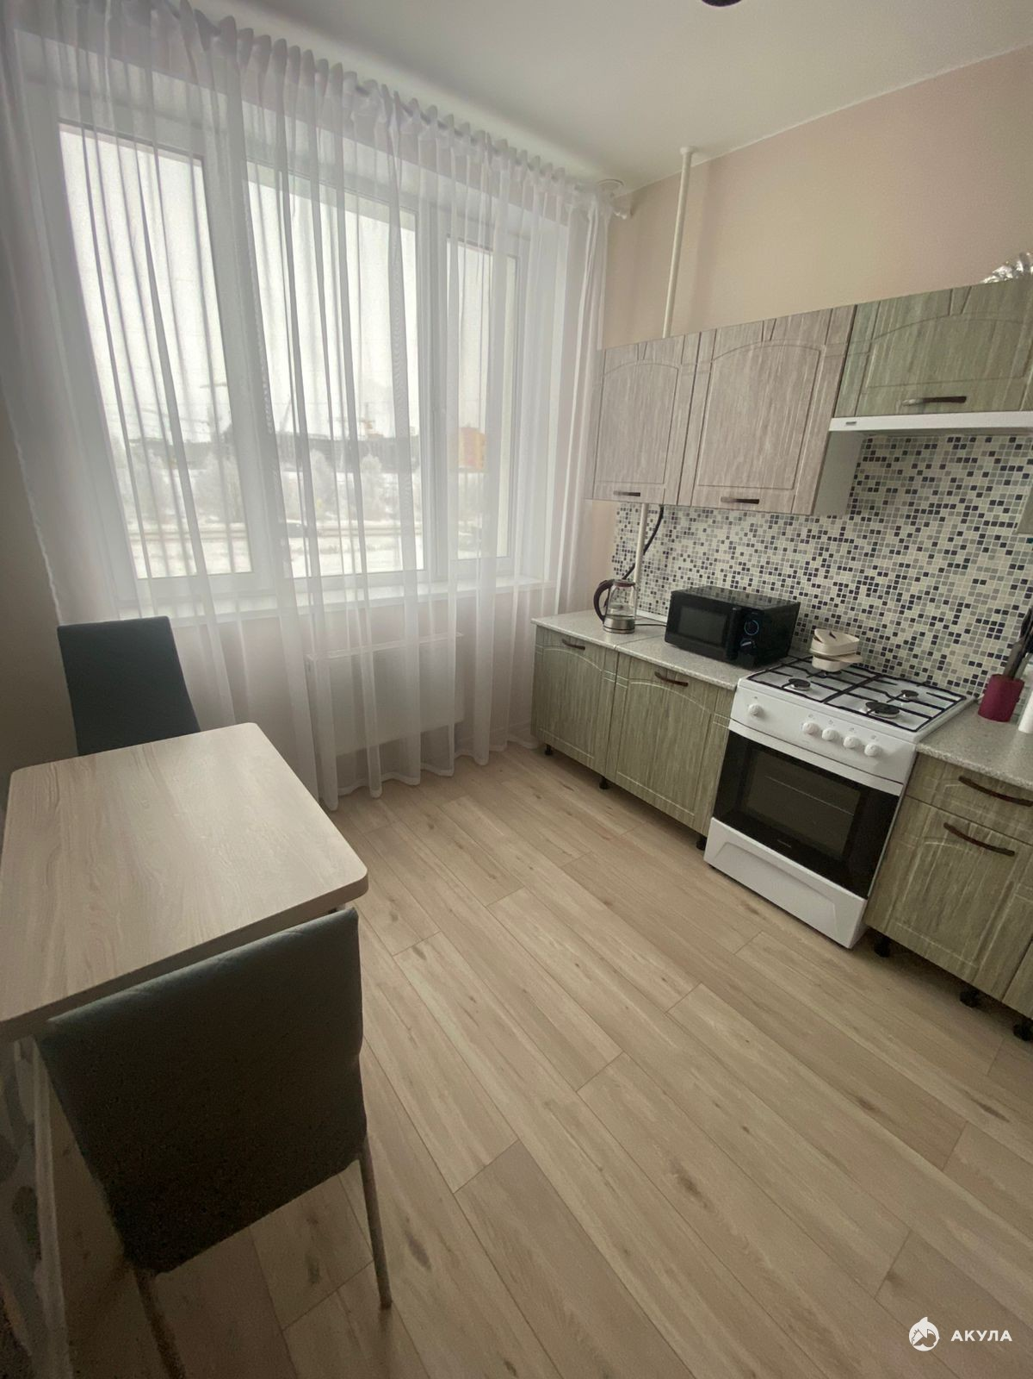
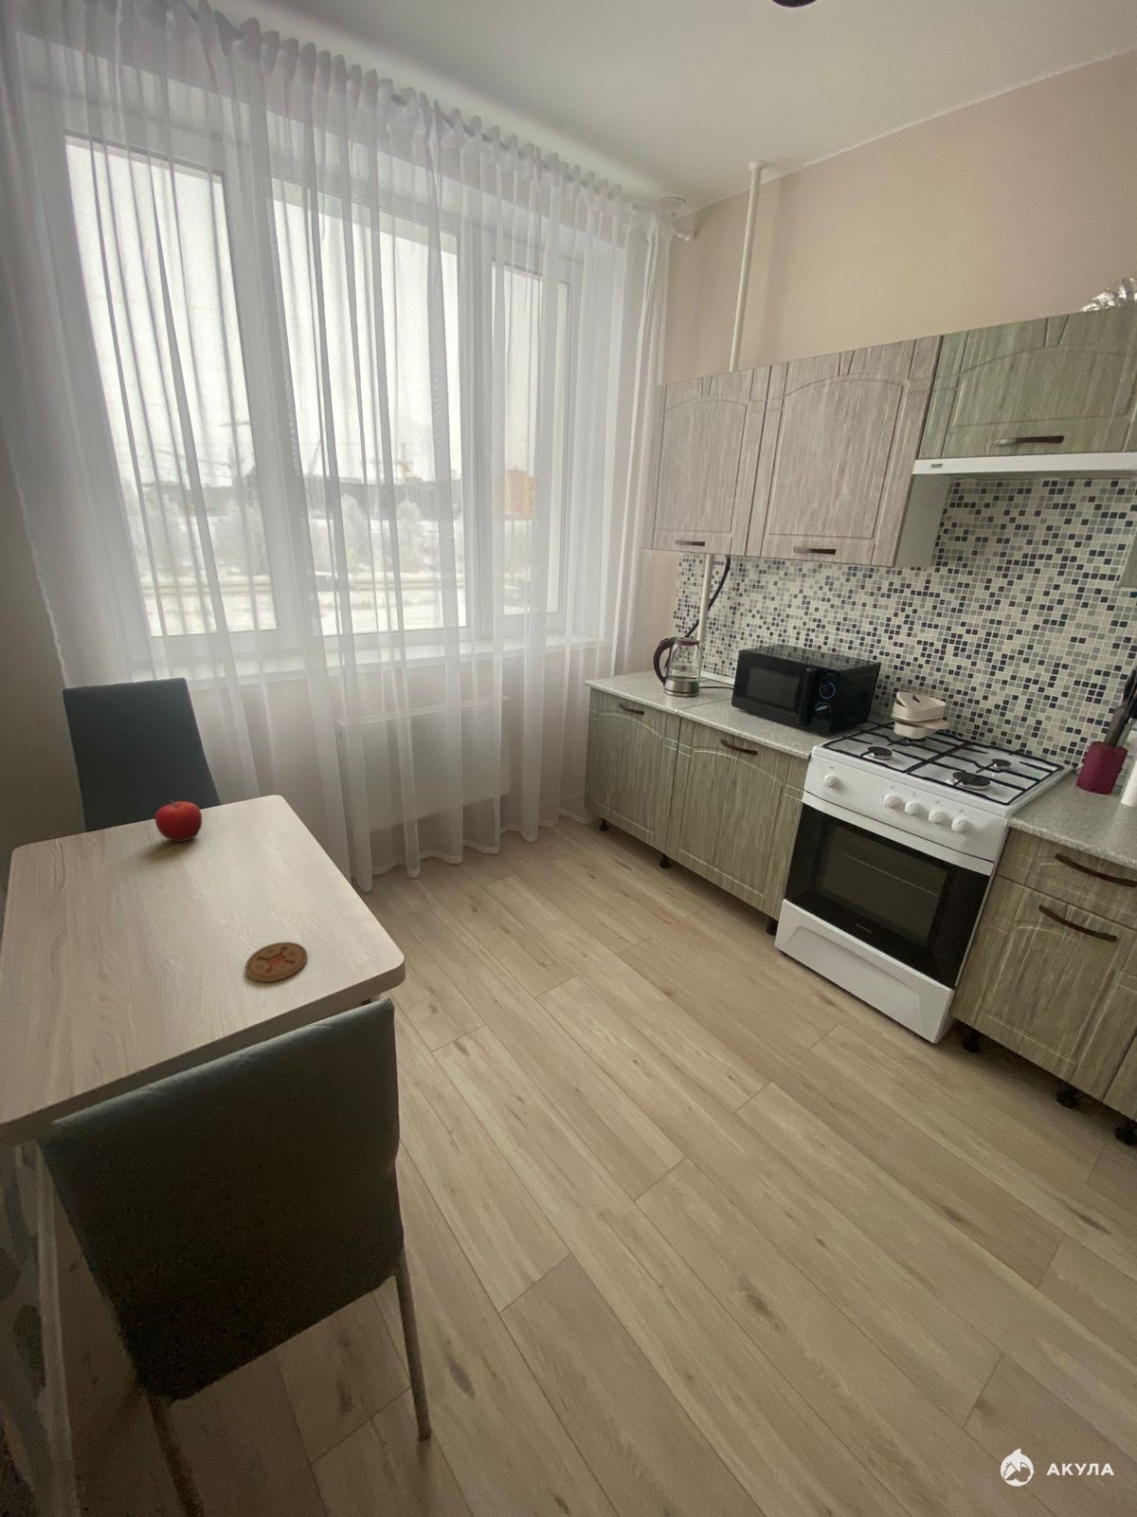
+ coaster (277, 960)
+ fruit (179, 819)
